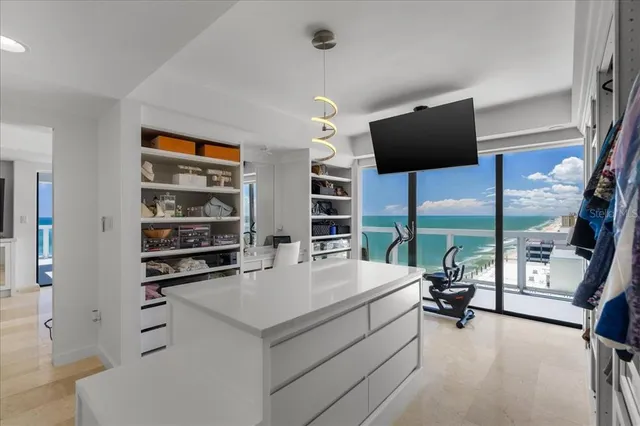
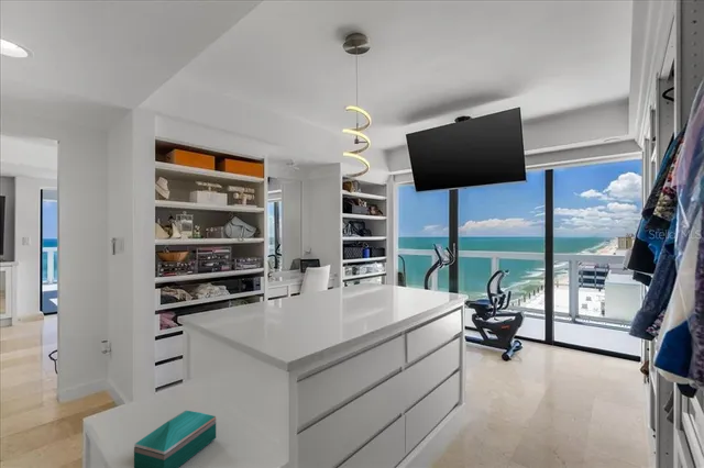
+ jewelry box (177, 434)
